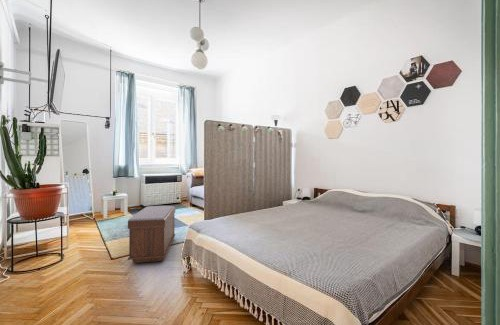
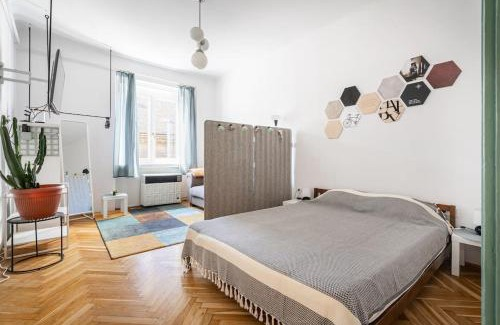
- bench (154, 230)
